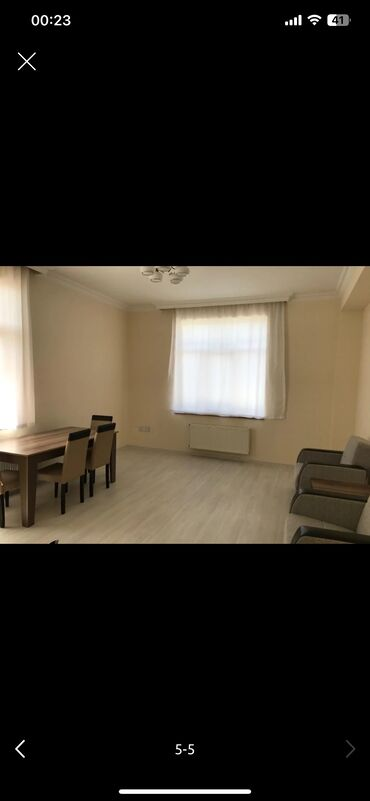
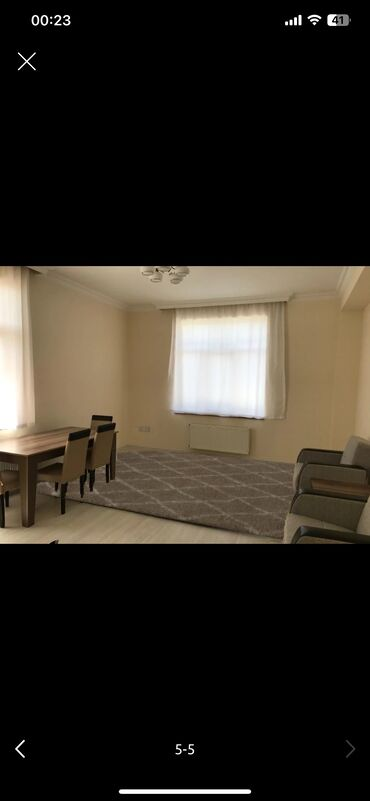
+ rug (180, 475)
